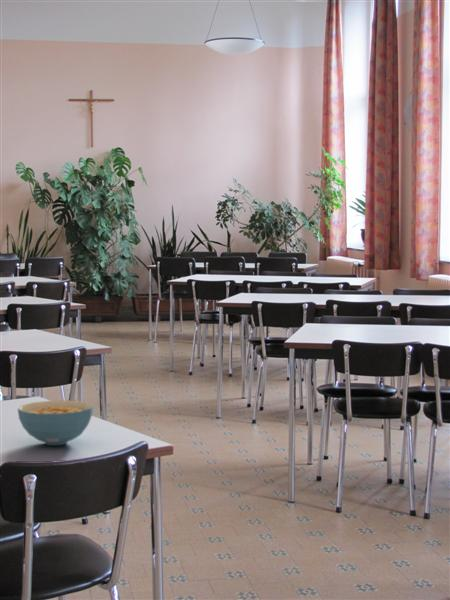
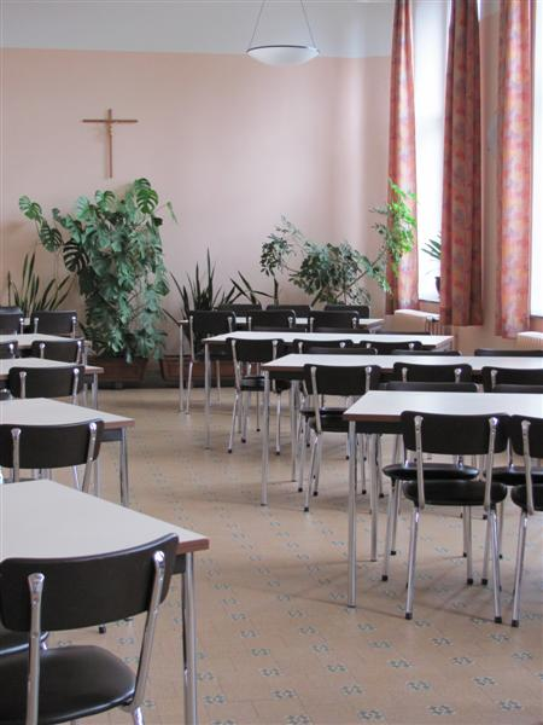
- cereal bowl (56, 424)
